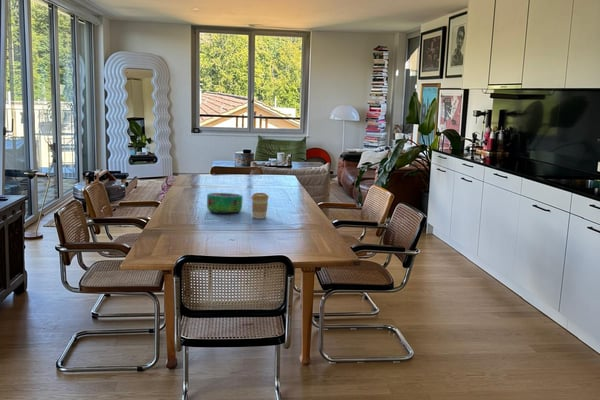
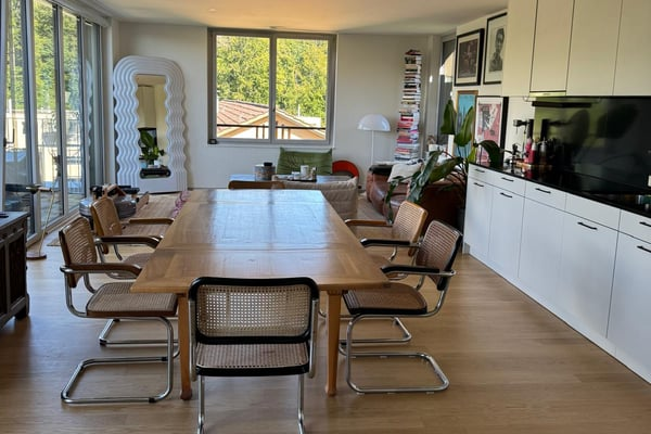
- decorative bowl (224, 202)
- coffee cup (259, 205)
